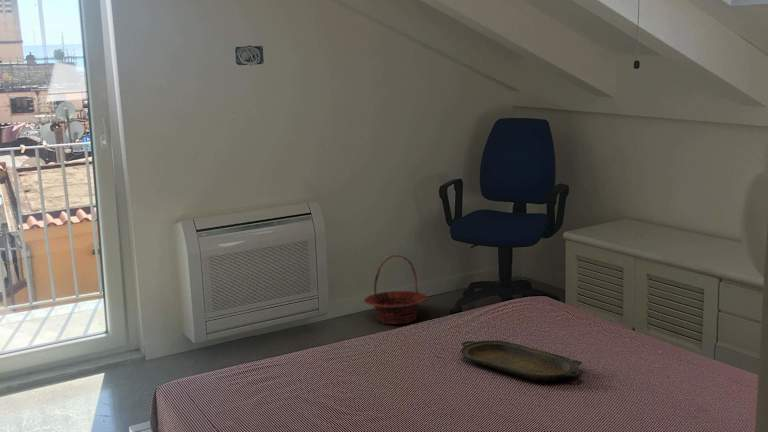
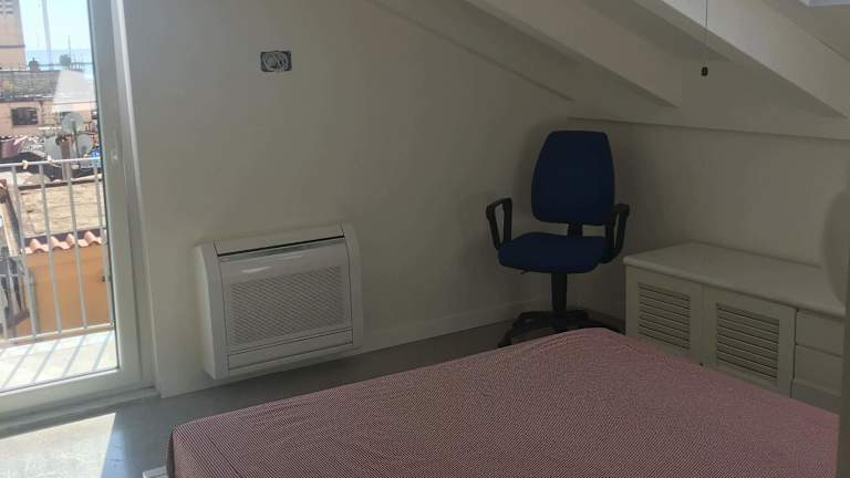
- basket (395, 291)
- serving tray (517, 361)
